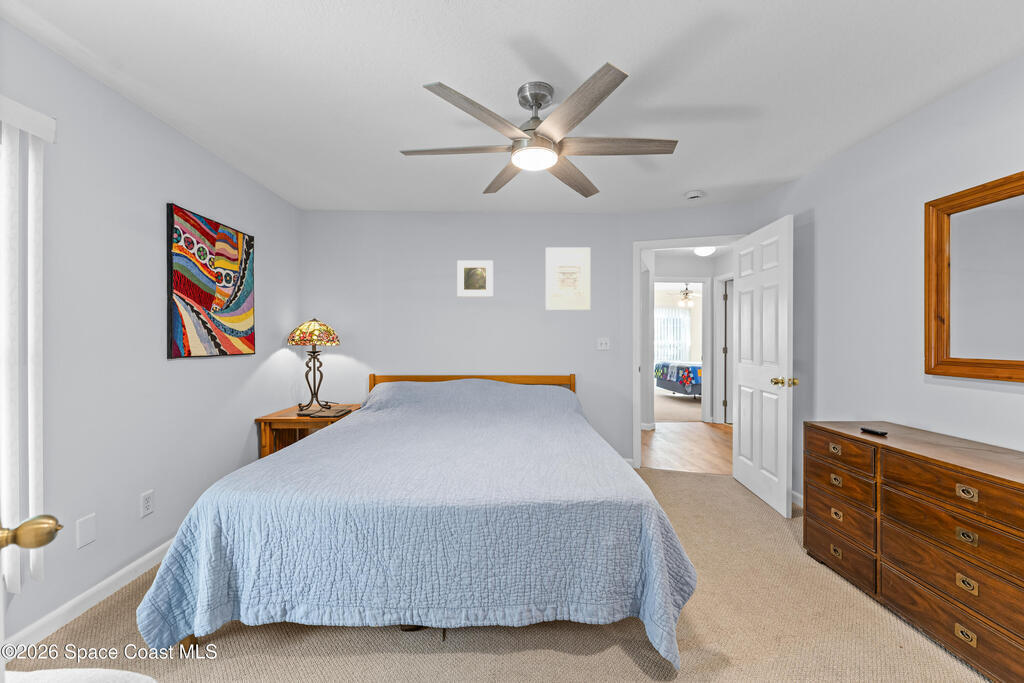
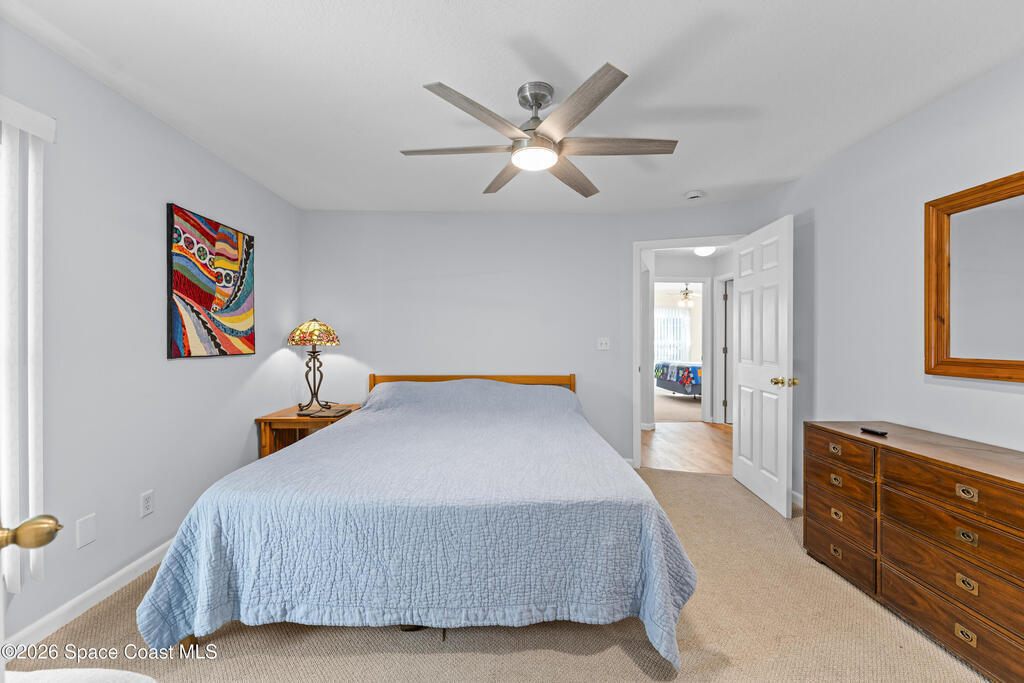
- wall art (567, 278)
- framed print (475, 278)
